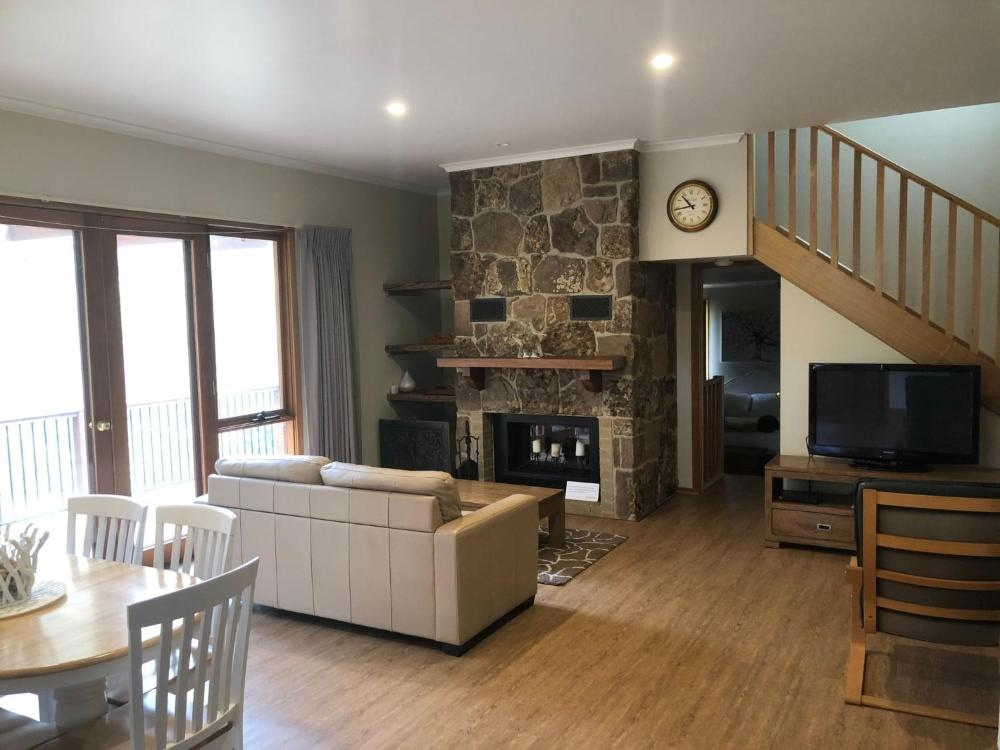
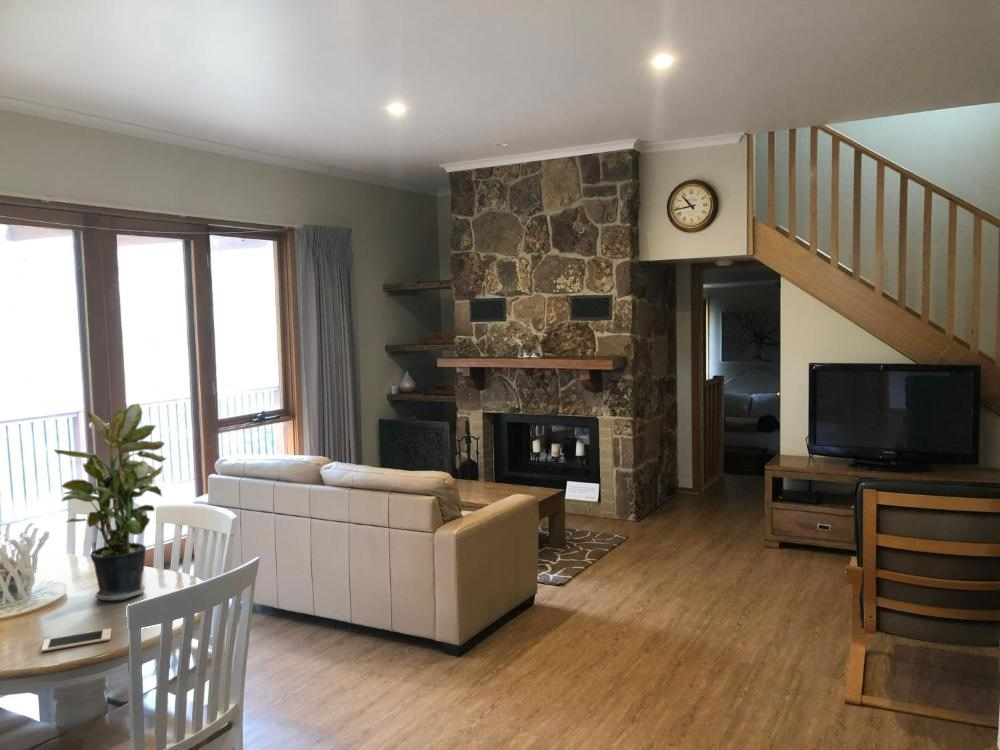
+ potted plant (120, 499)
+ cell phone (77, 639)
